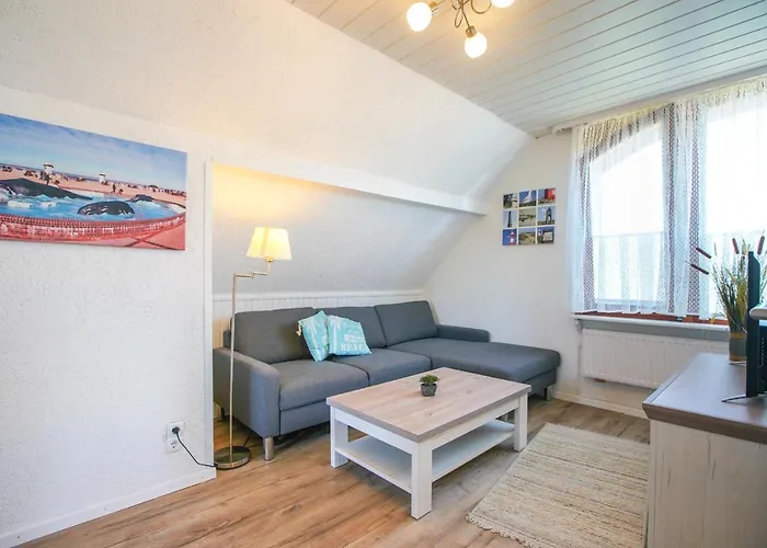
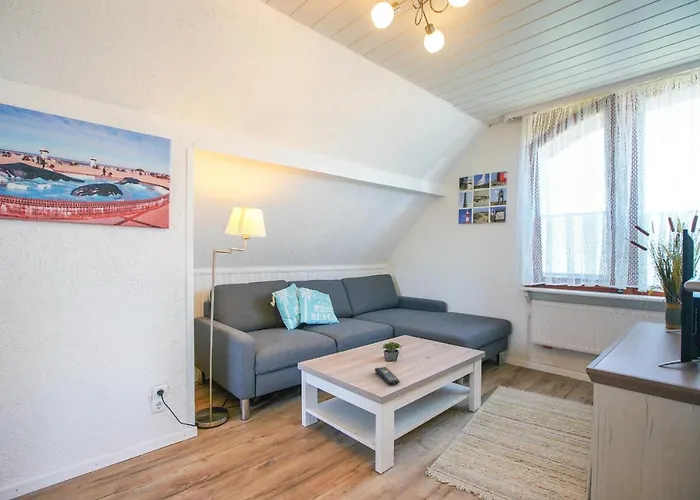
+ remote control (386, 375)
